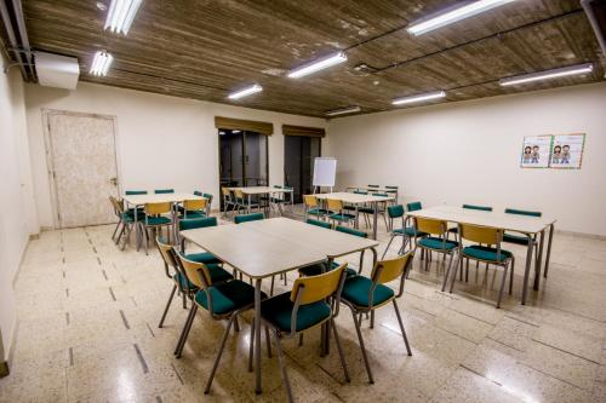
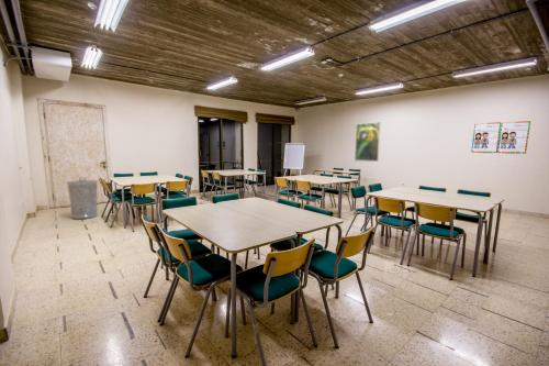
+ trash can (83, 197)
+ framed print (367, 142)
